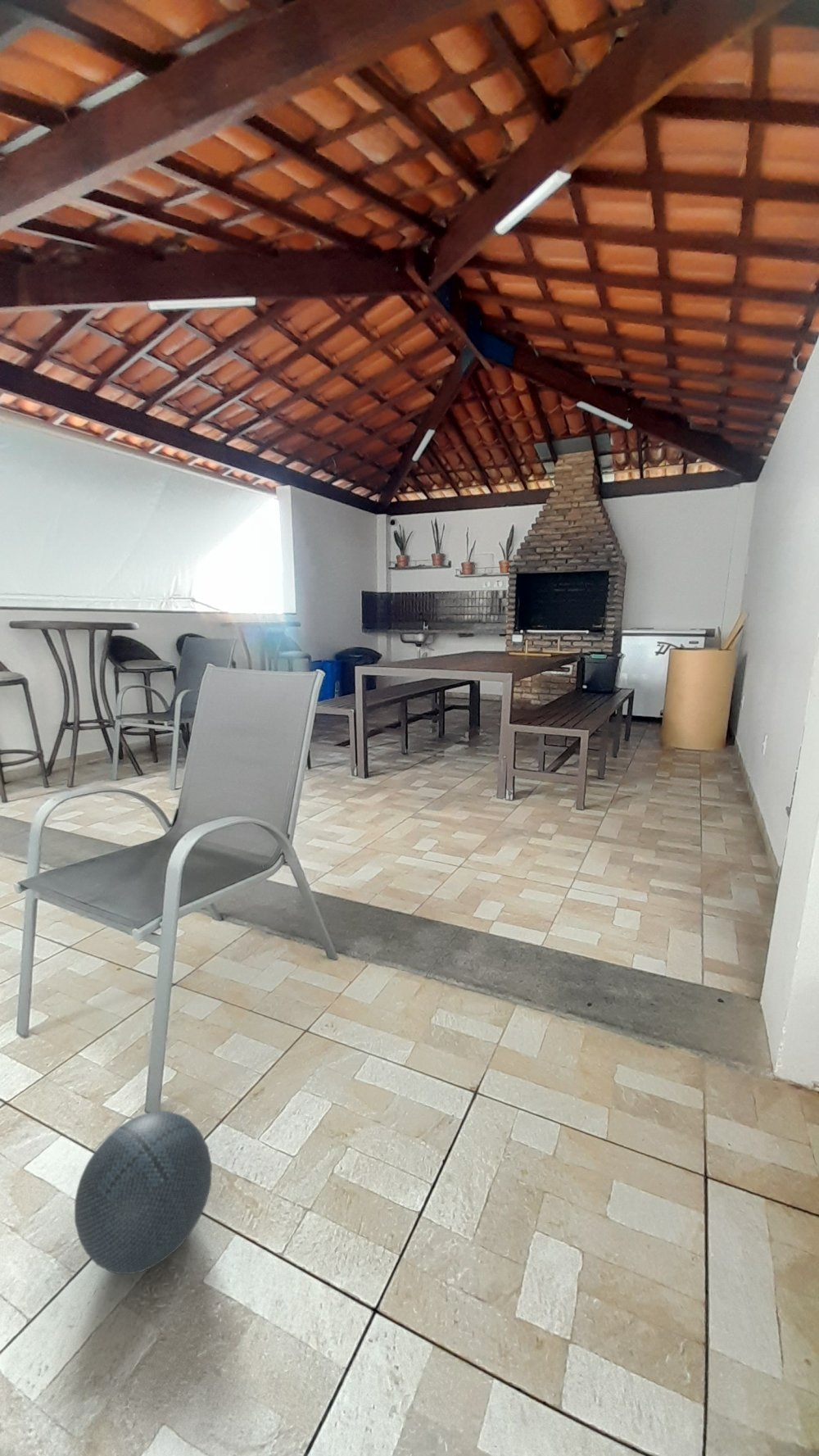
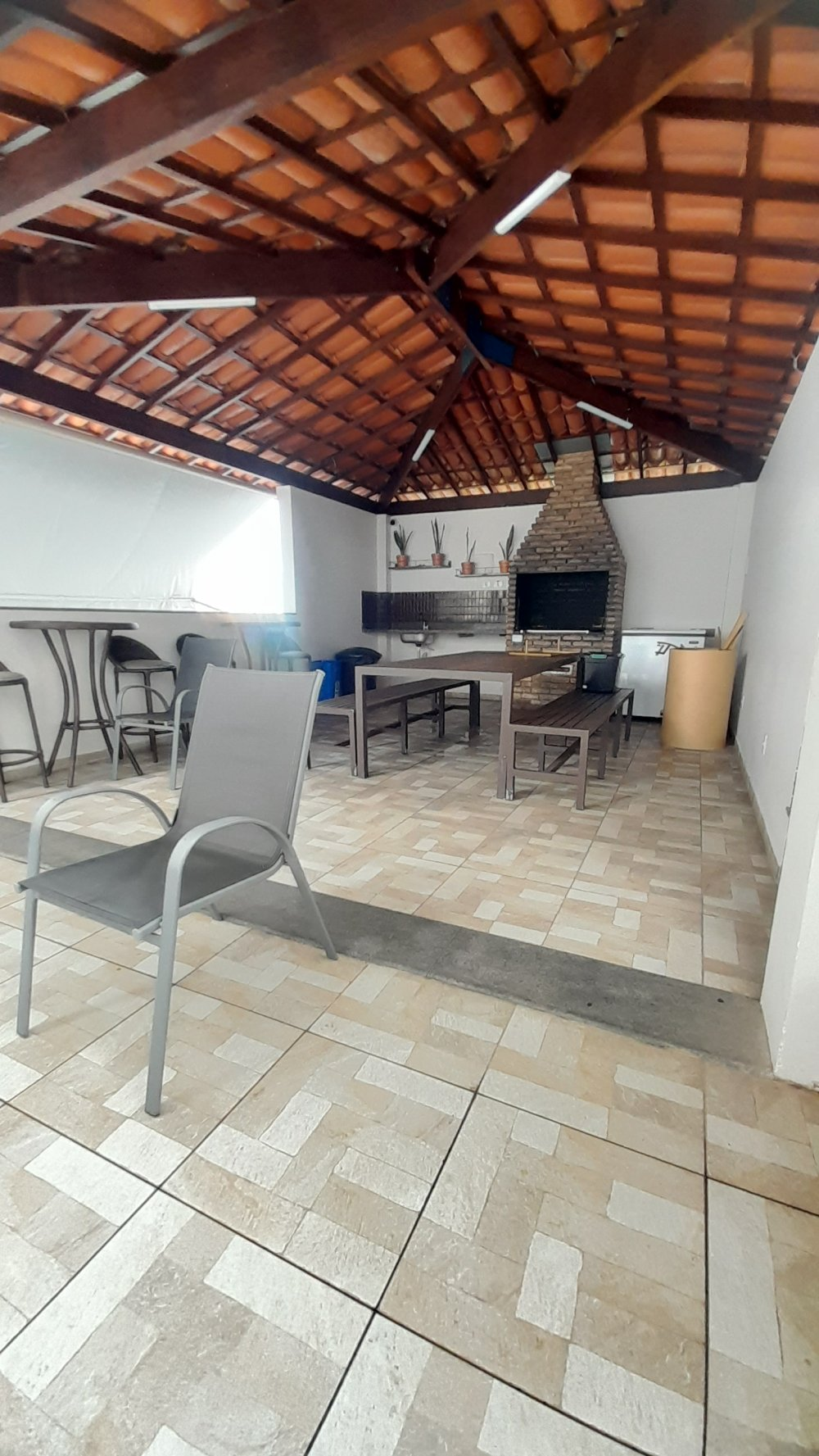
- ball (146, 1186)
